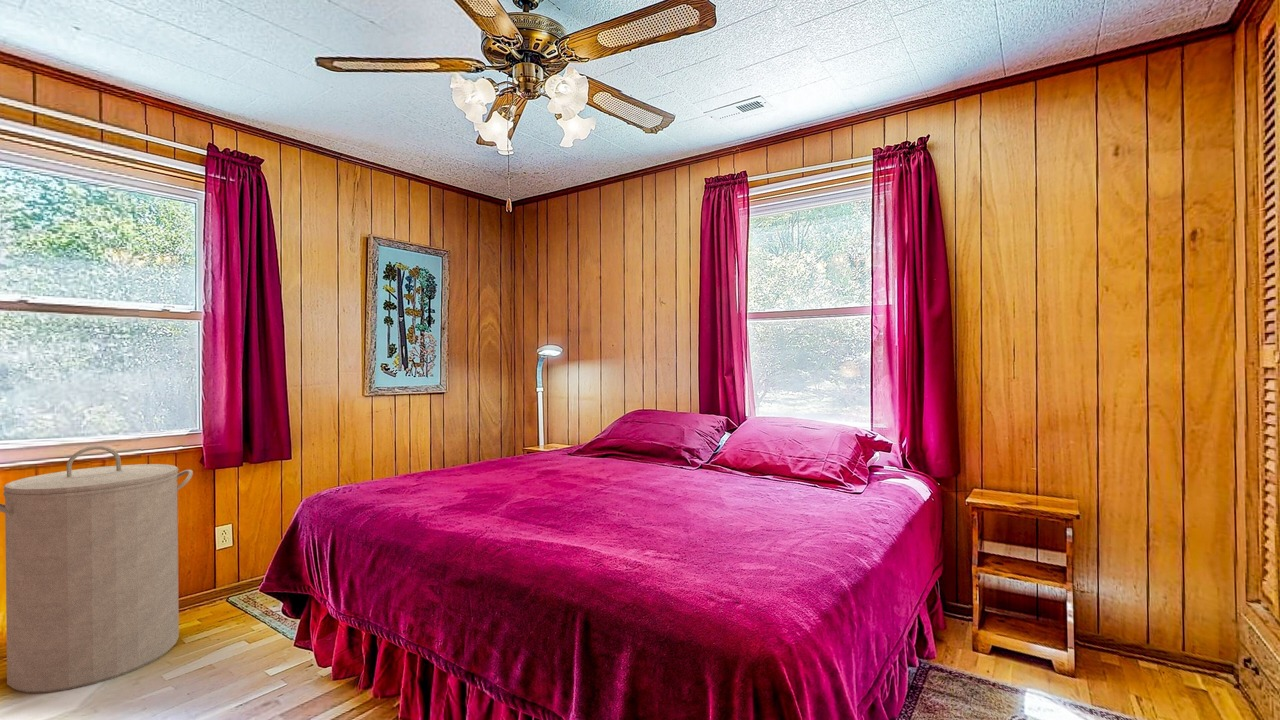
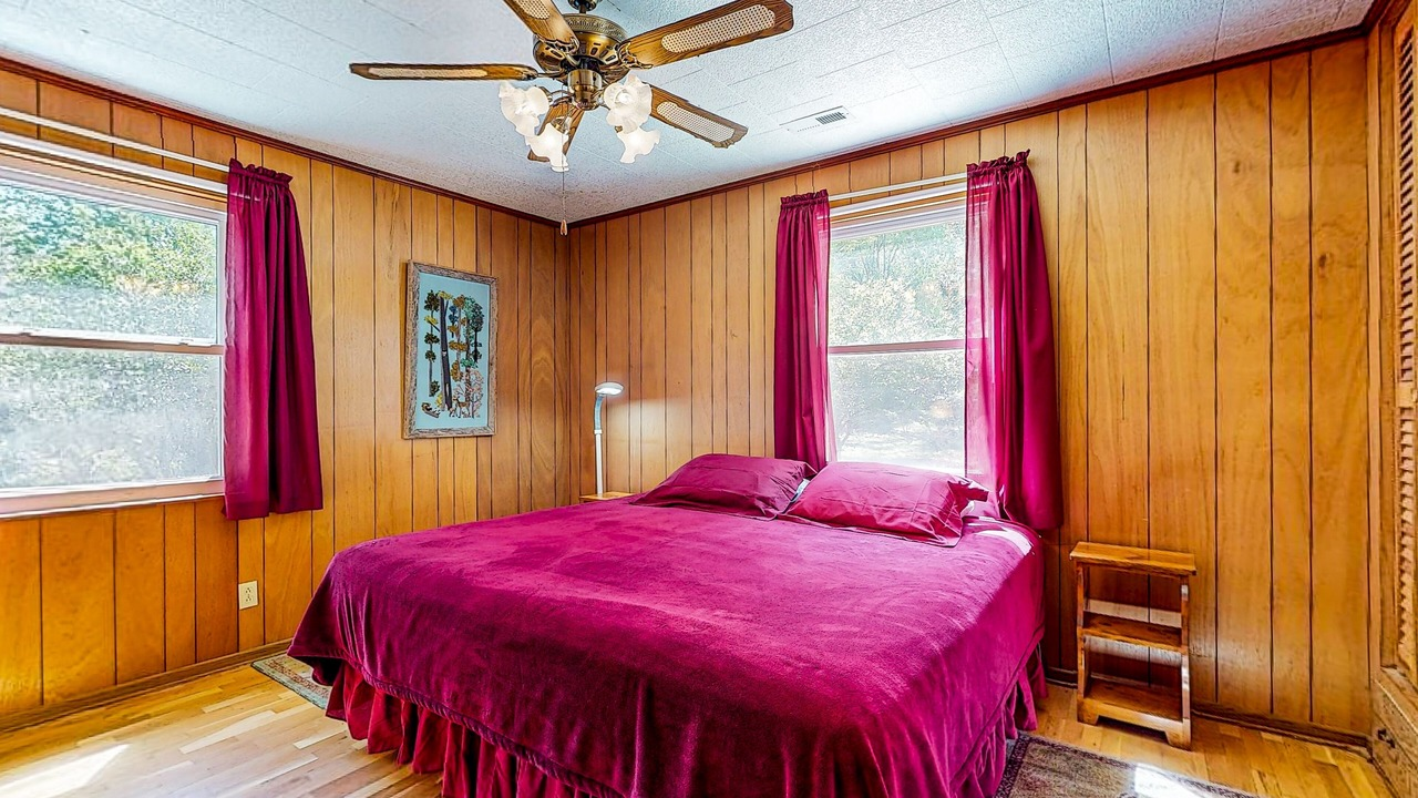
- laundry hamper (98, 552)
